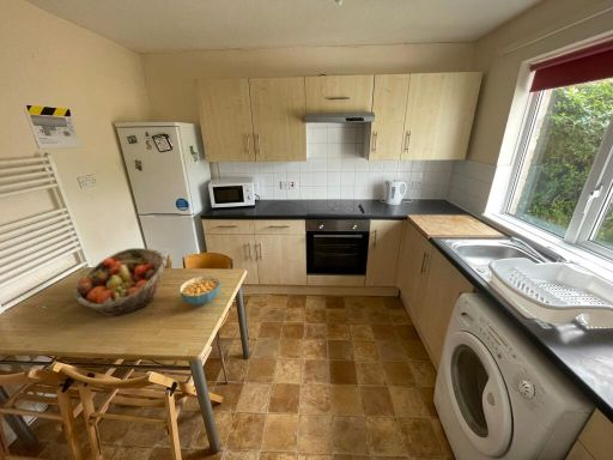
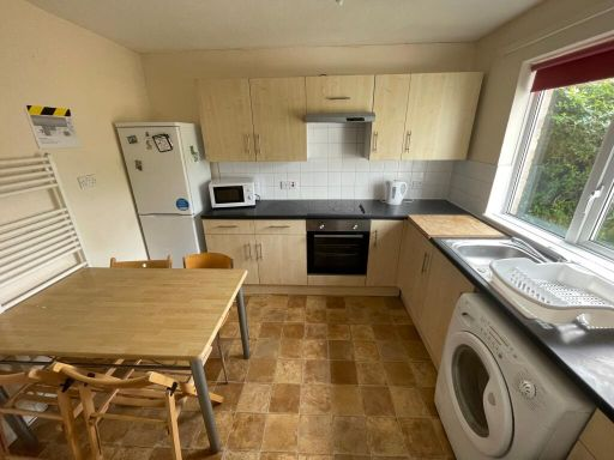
- fruit basket (123, 279)
- cereal bowl (201, 292)
